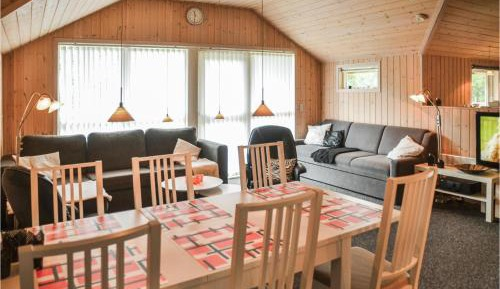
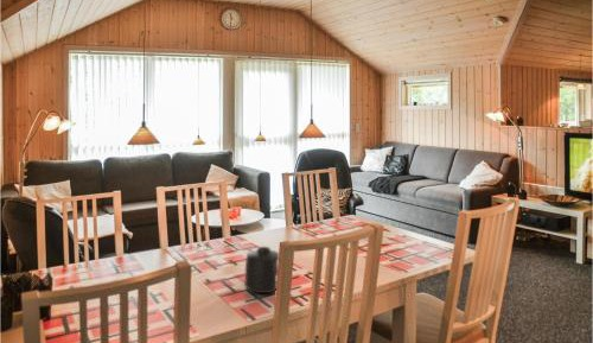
+ mug (259, 267)
